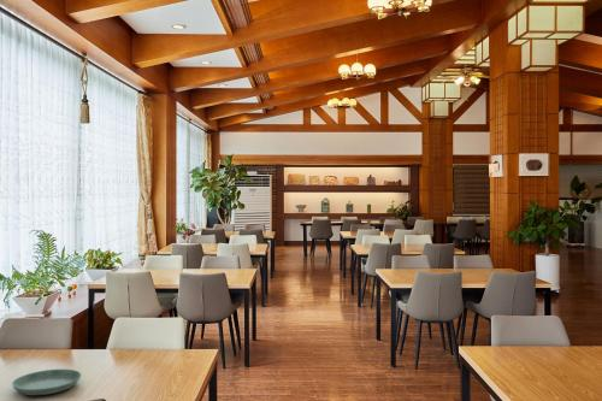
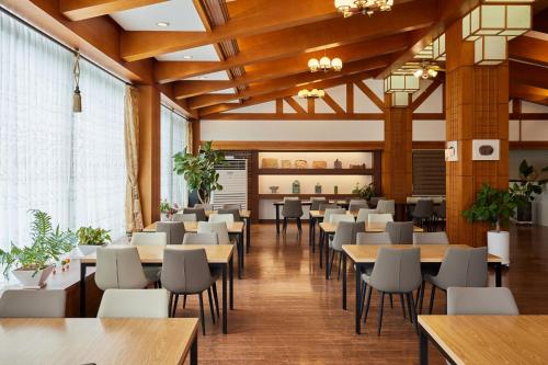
- saucer (47, 382)
